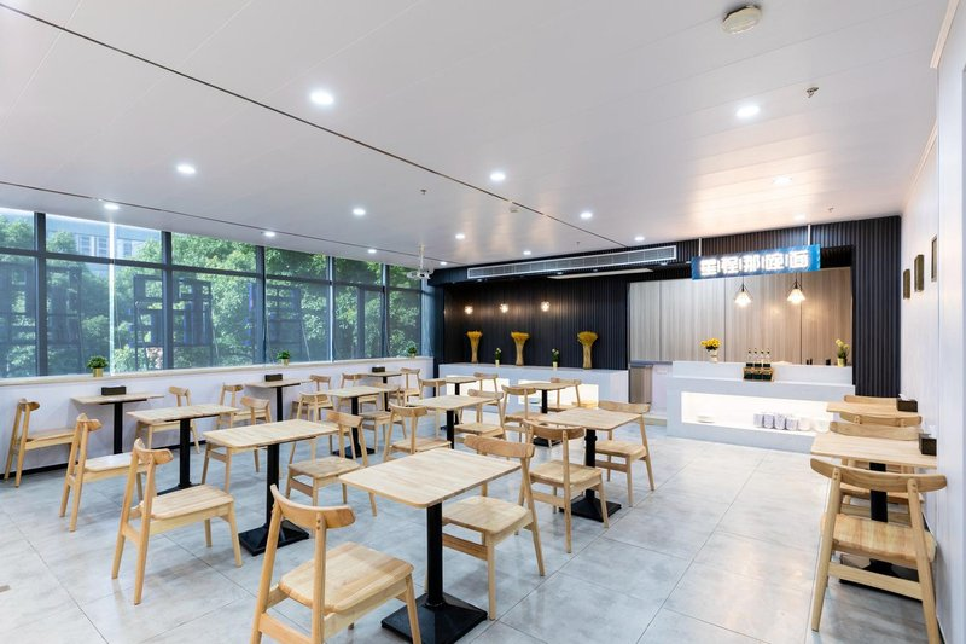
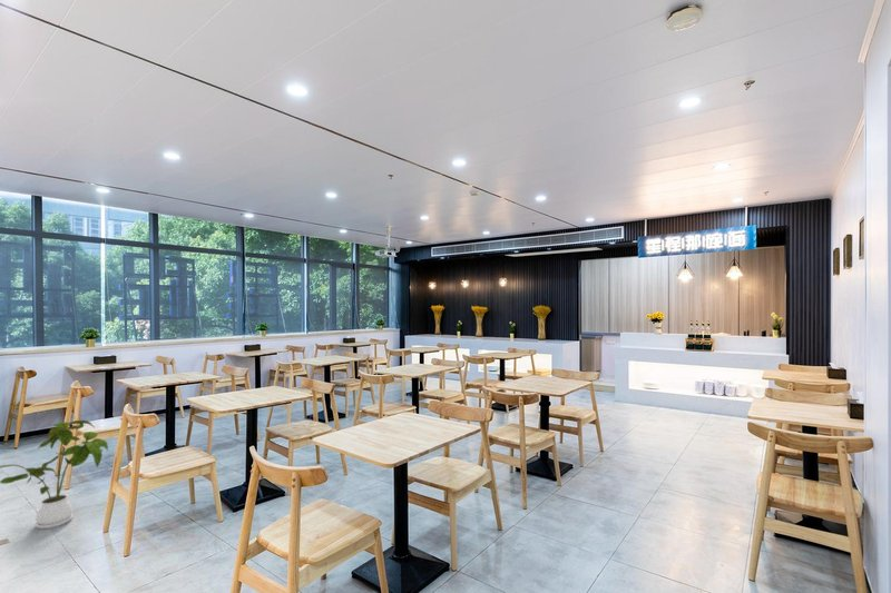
+ house plant (53, 470)
